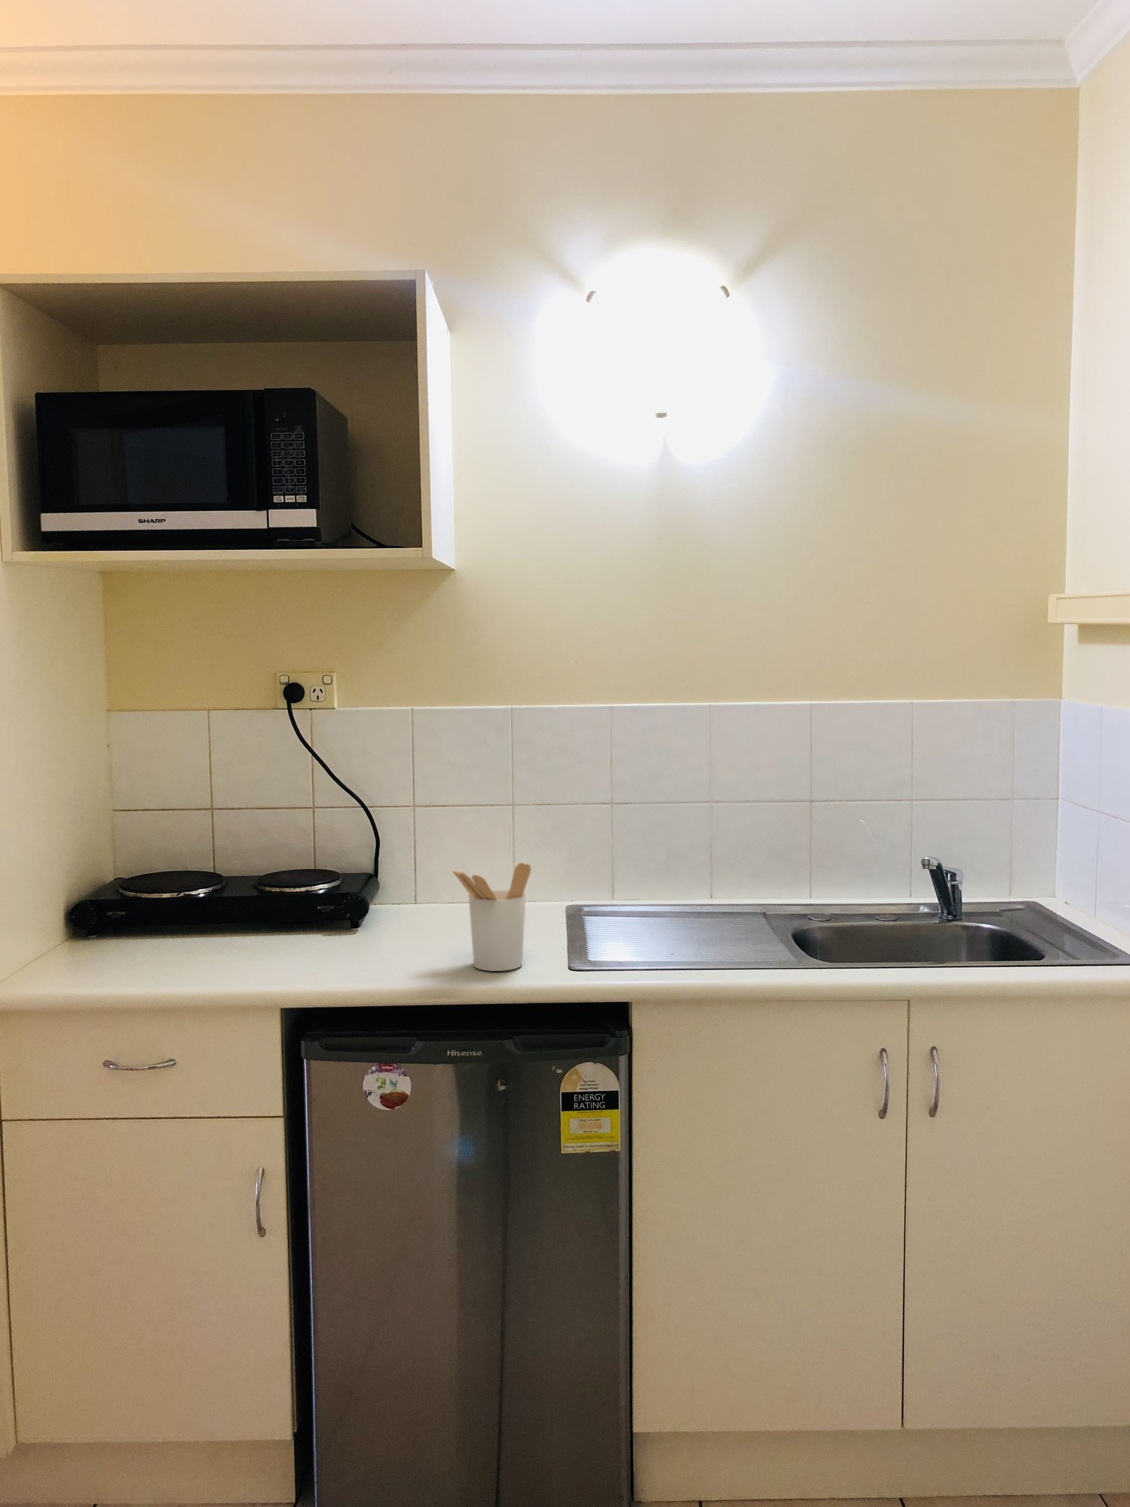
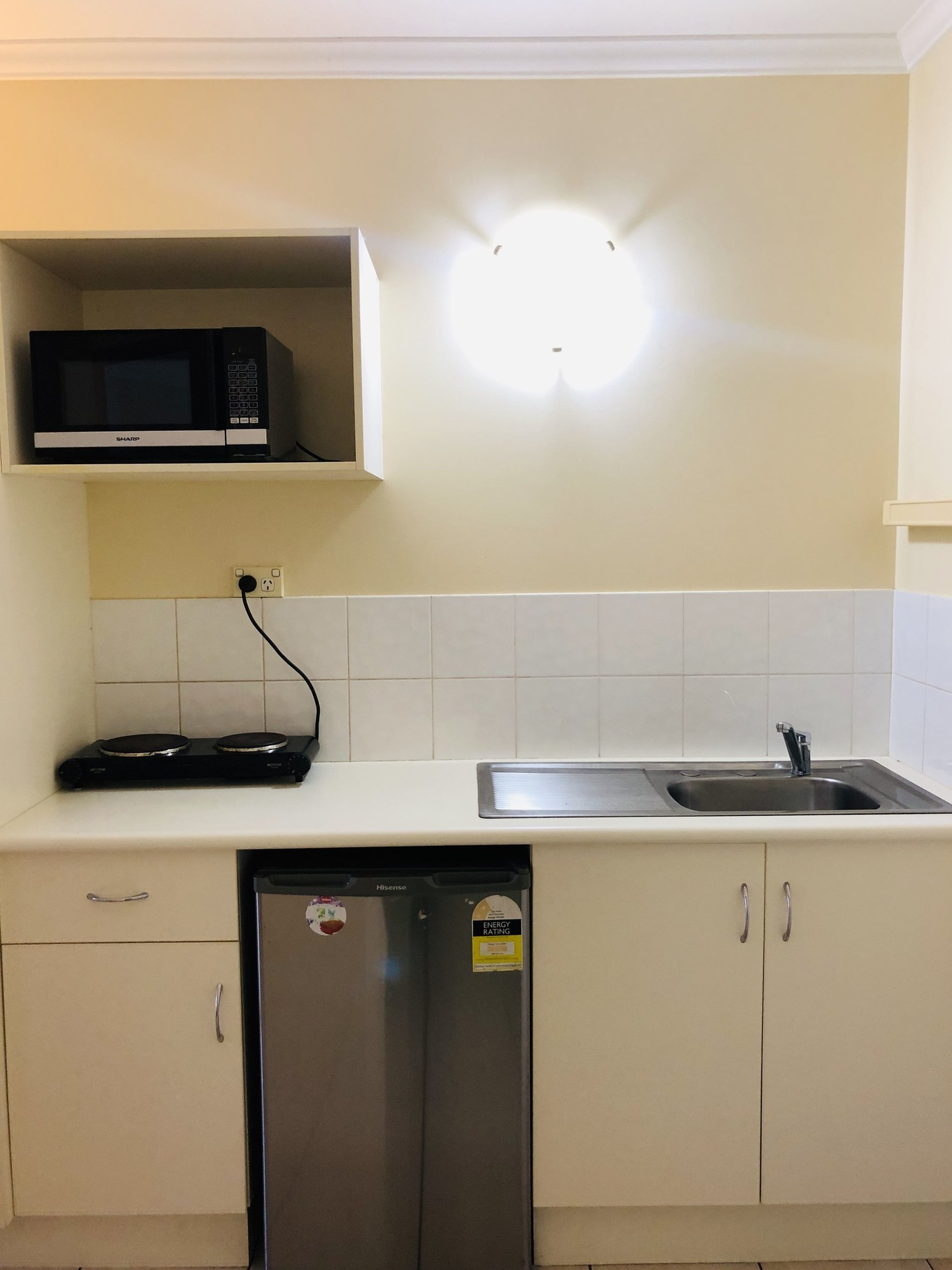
- utensil holder (489, 915)
